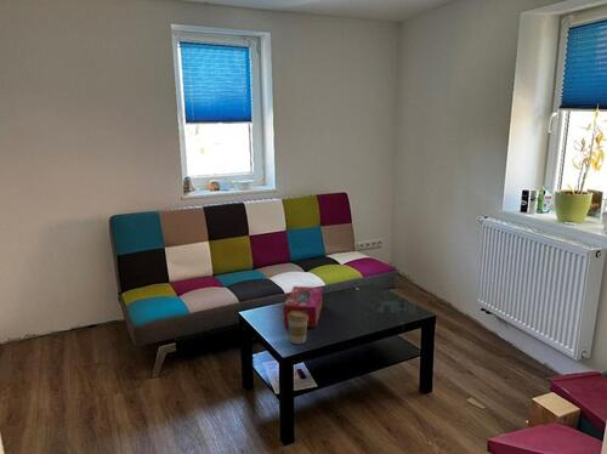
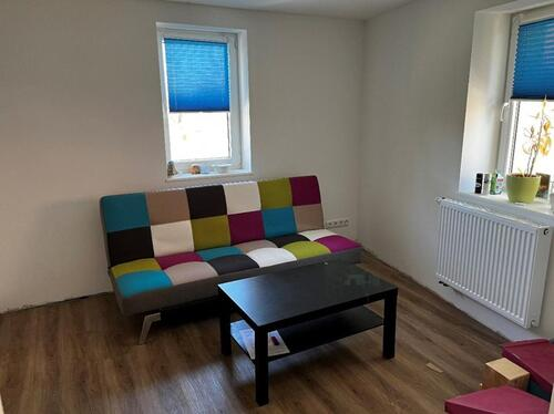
- tissue box (304, 305)
- coffee cup (297, 327)
